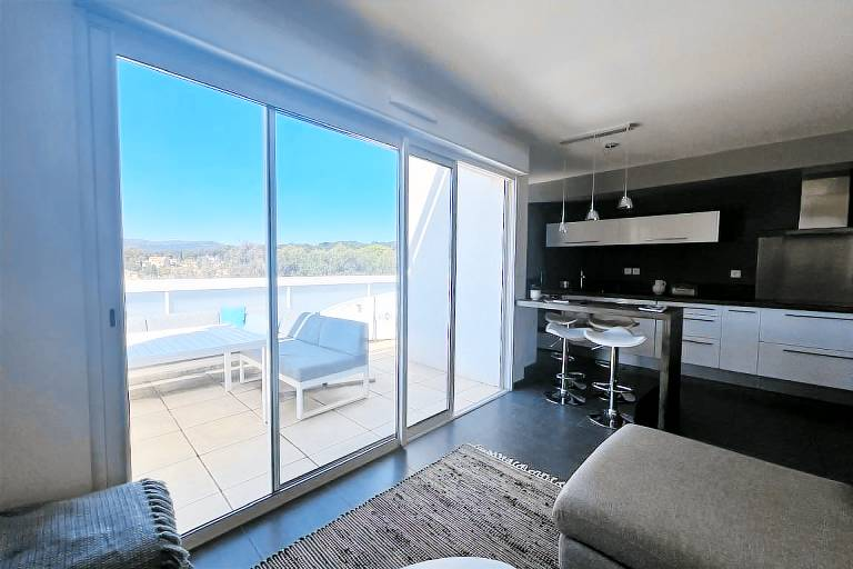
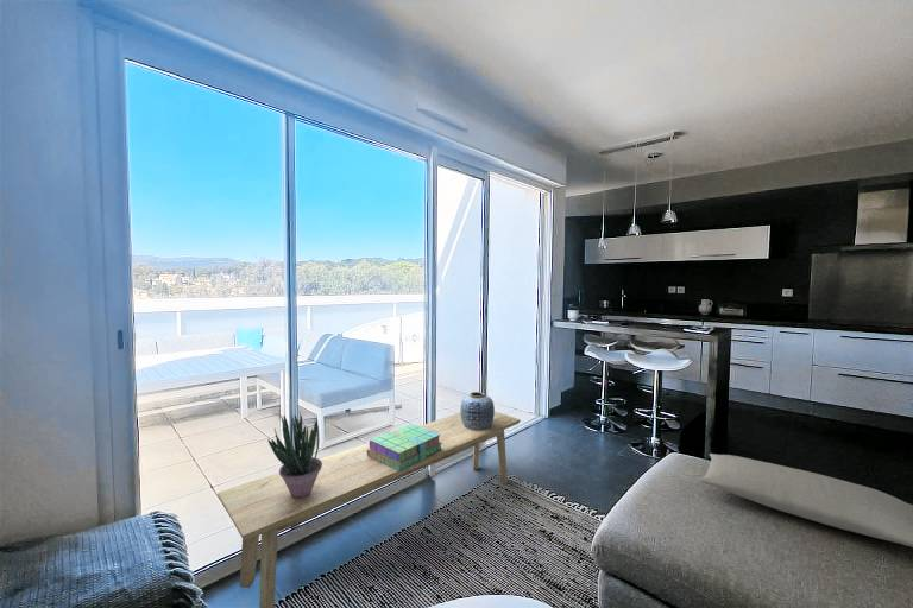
+ pillow (802, 493)
+ vase (477, 408)
+ potted plant (296, 454)
+ bench (398, 479)
+ stack of books (405, 444)
